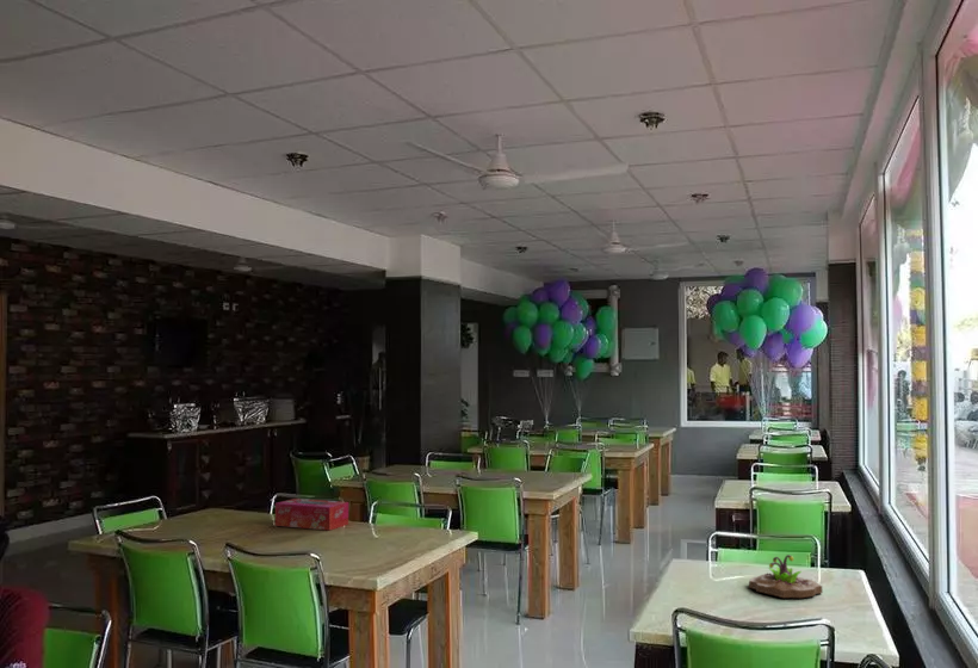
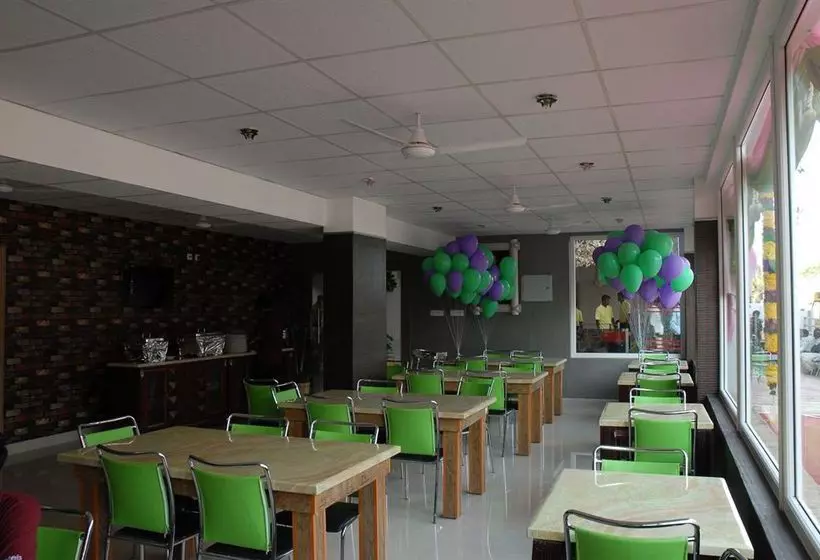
- tissue box (311, 513)
- succulent planter (785, 571)
